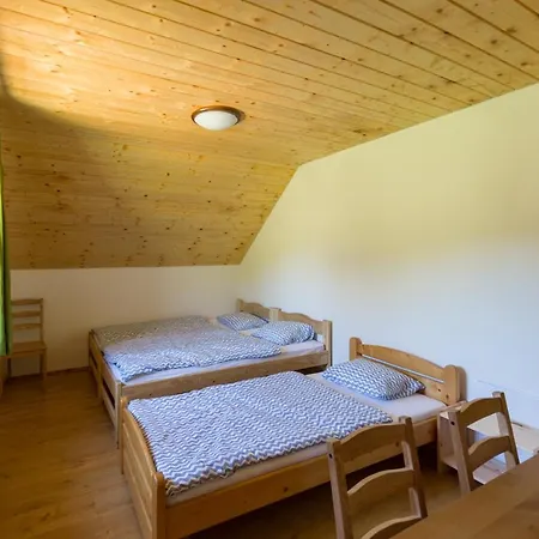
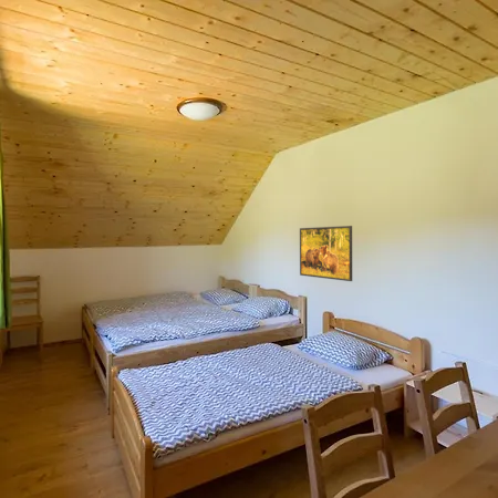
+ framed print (323, 252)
